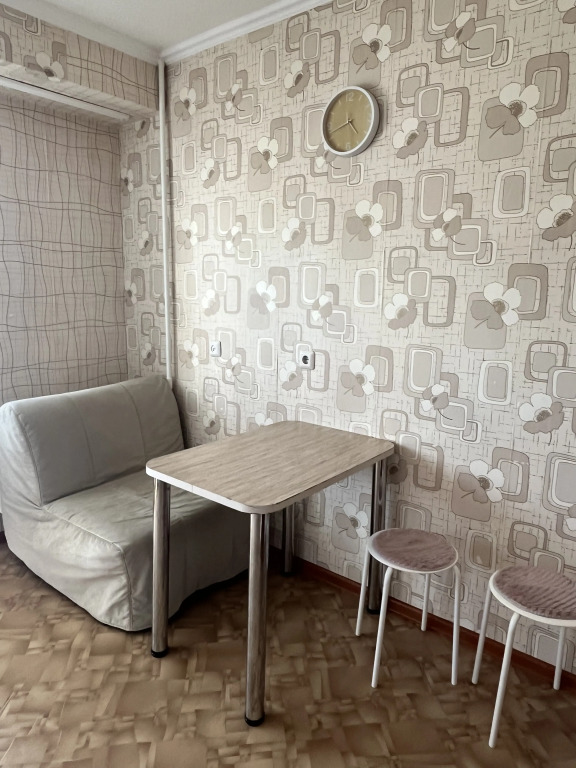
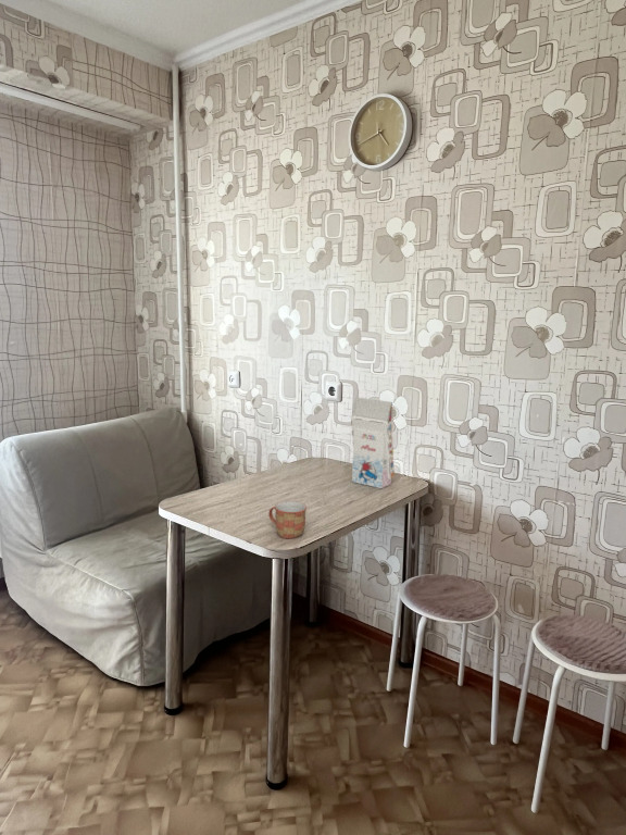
+ gift box (373, 441)
+ mug (286, 519)
